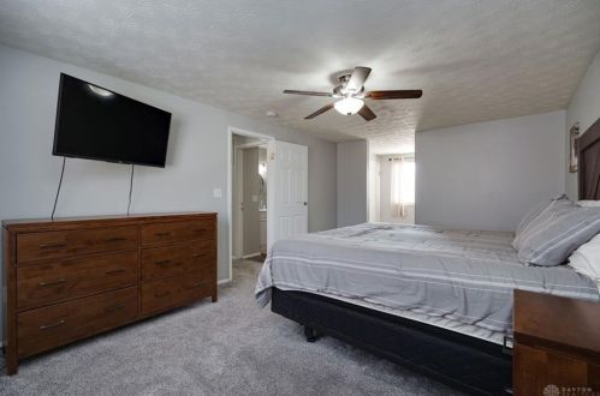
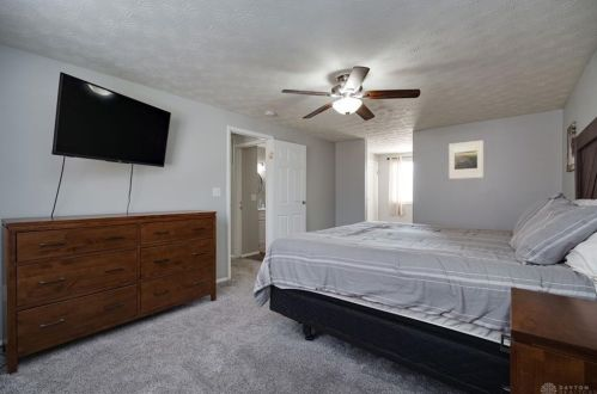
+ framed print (465, 160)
